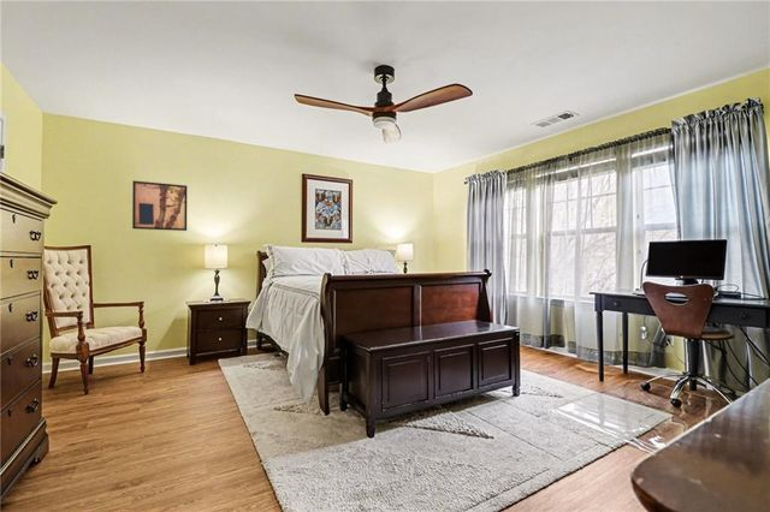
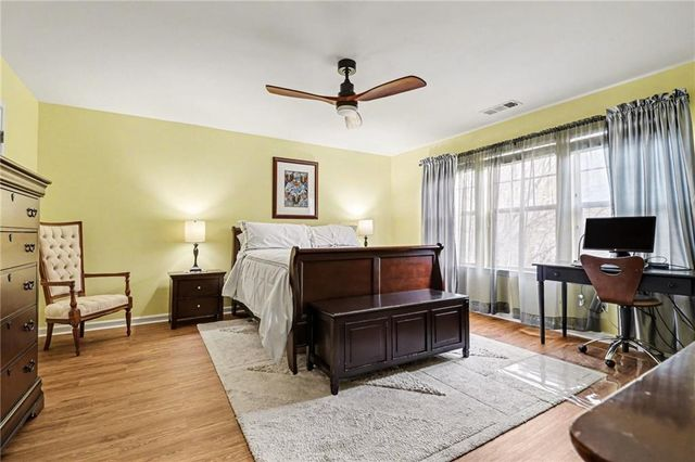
- wall art (160, 206)
